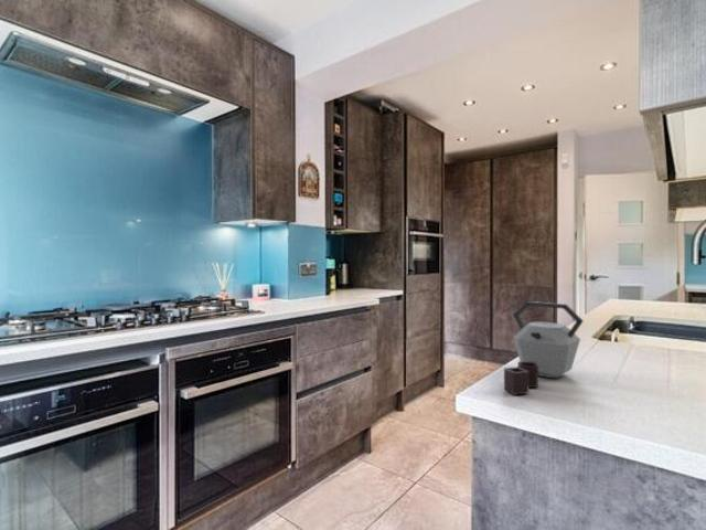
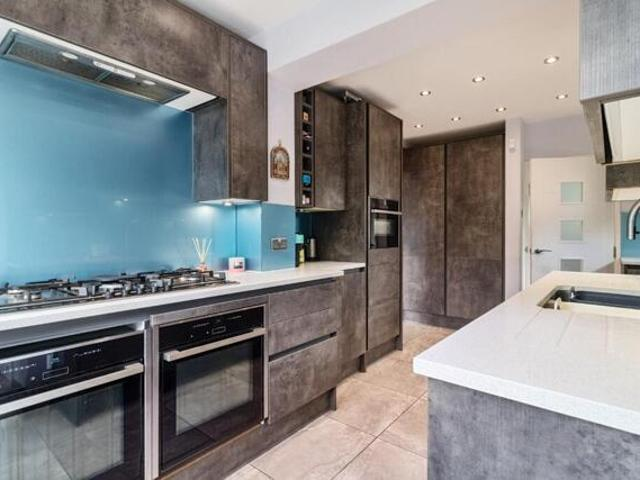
- kettle (535, 342)
